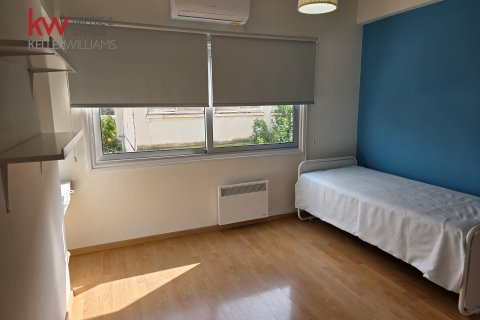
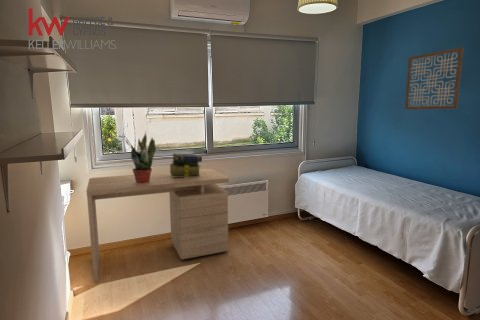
+ desk (170, 217)
+ potted plant (138, 156)
+ wall art (431, 79)
+ stack of books (185, 164)
